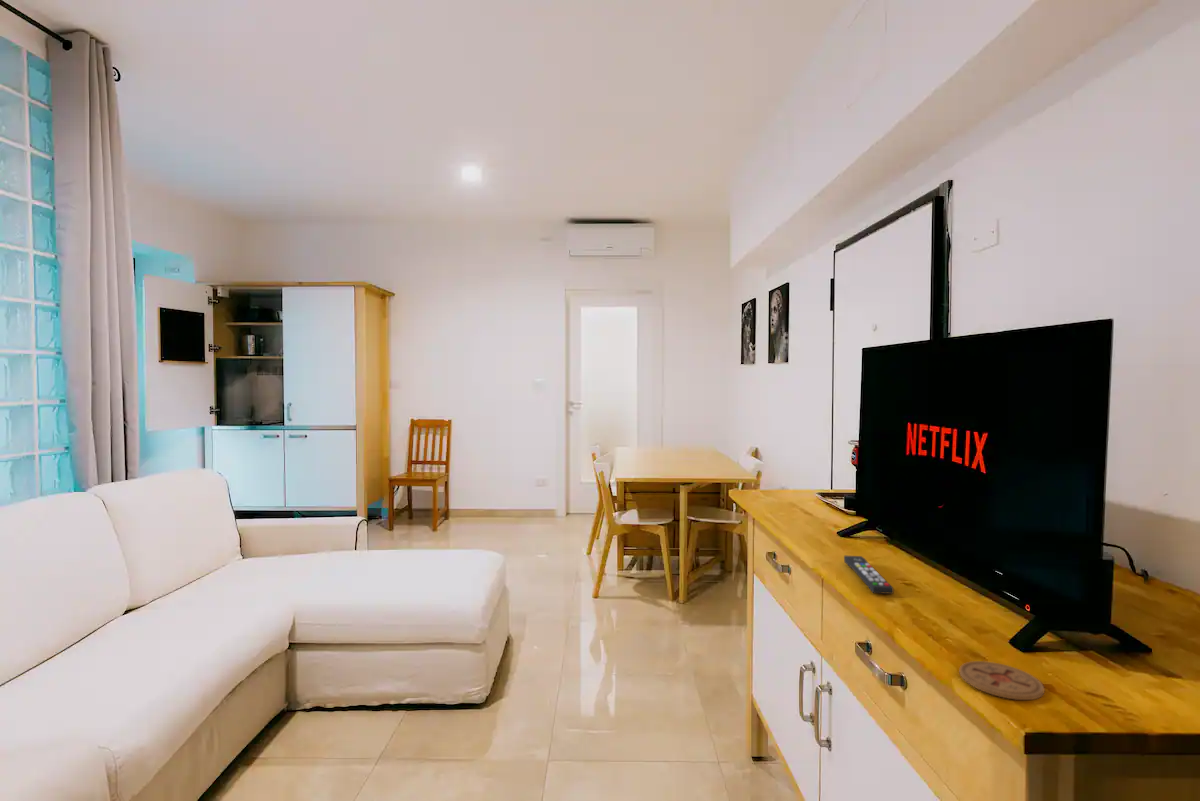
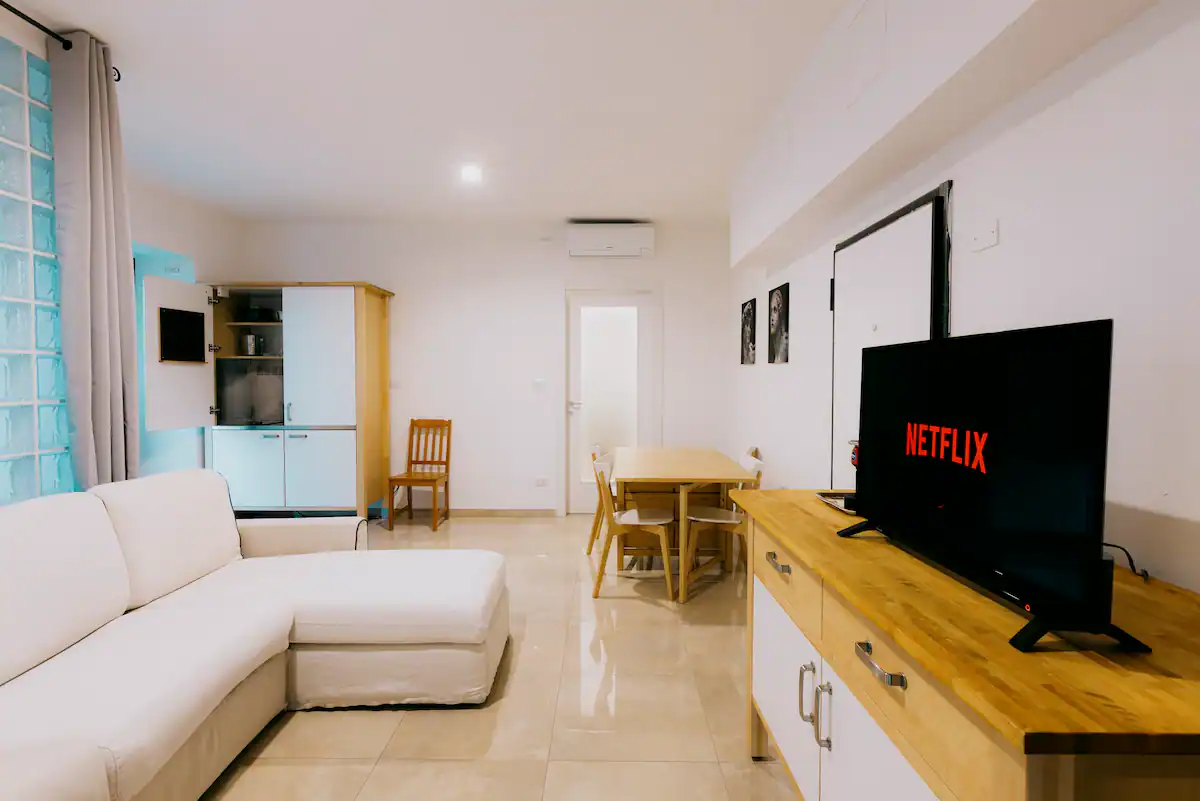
- coaster (1000, 679)
- remote control (866, 573)
